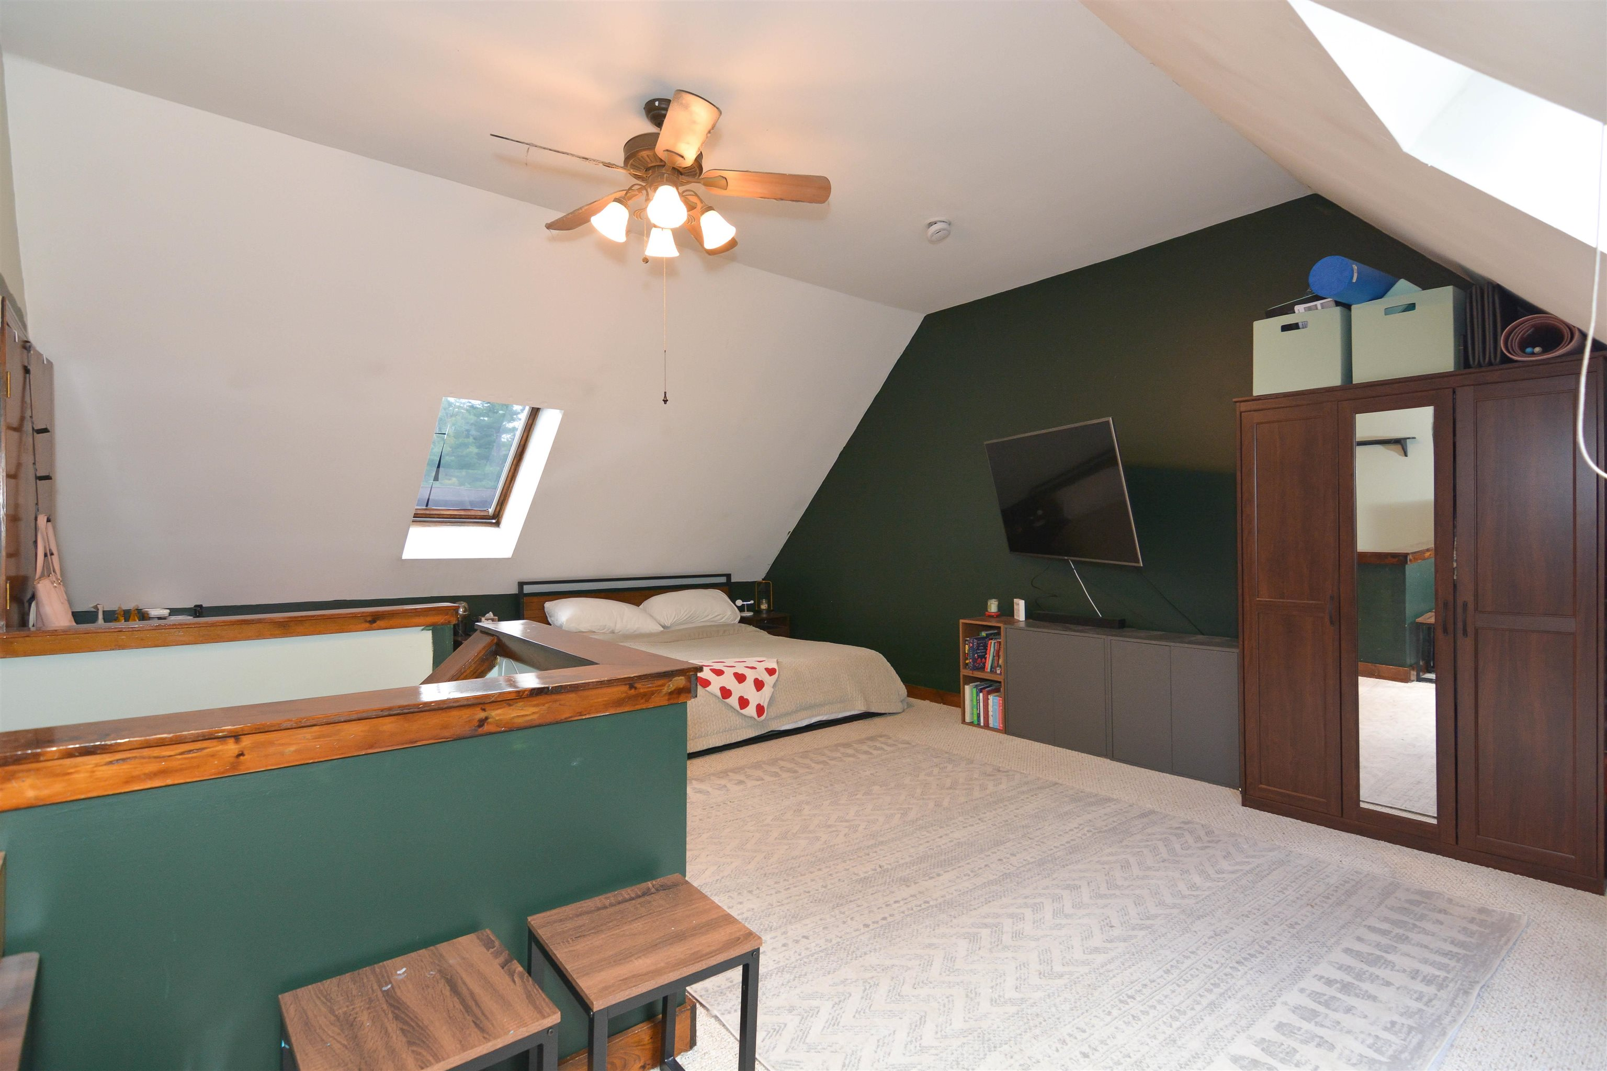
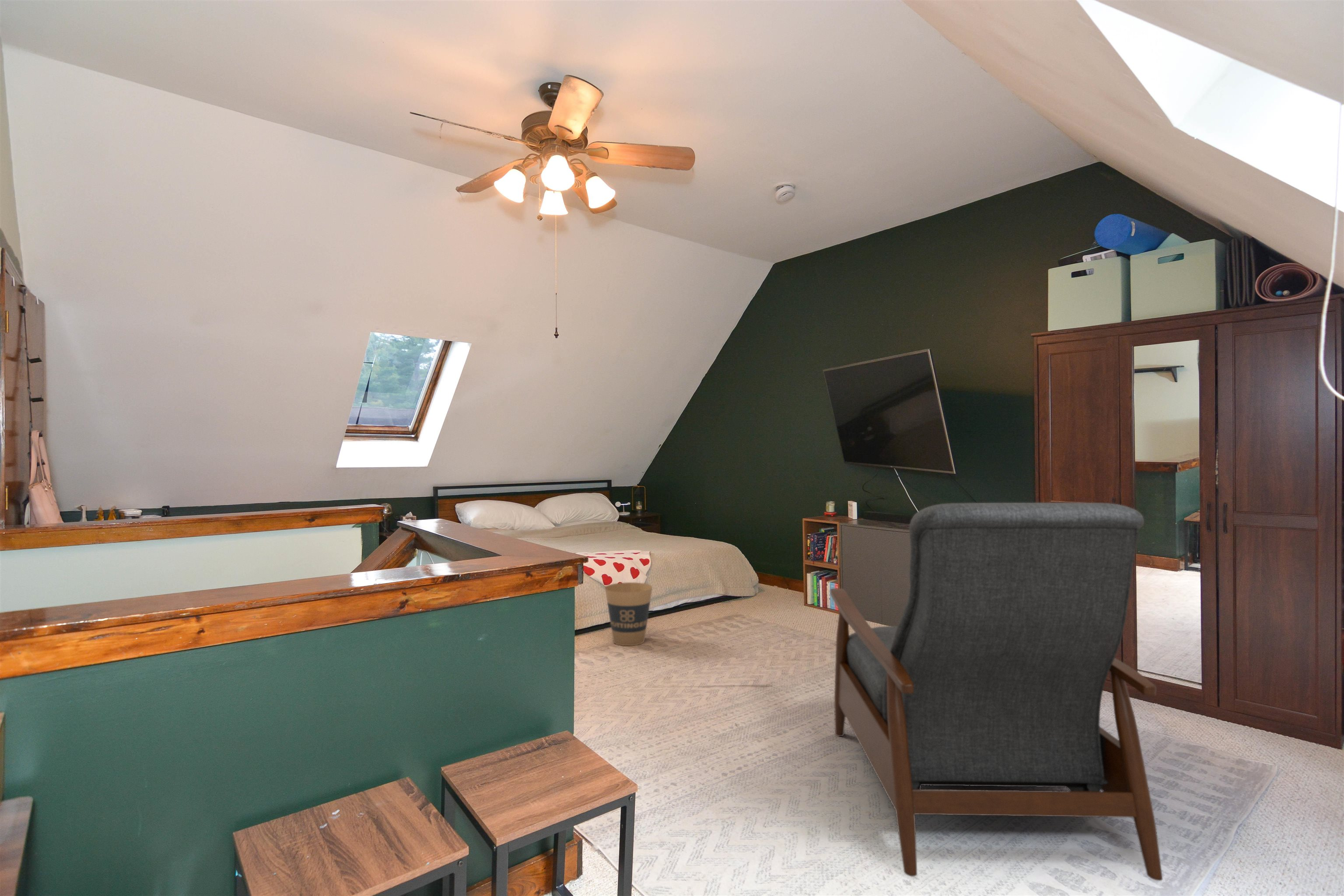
+ trash can (629, 614)
+ chair (965, 642)
